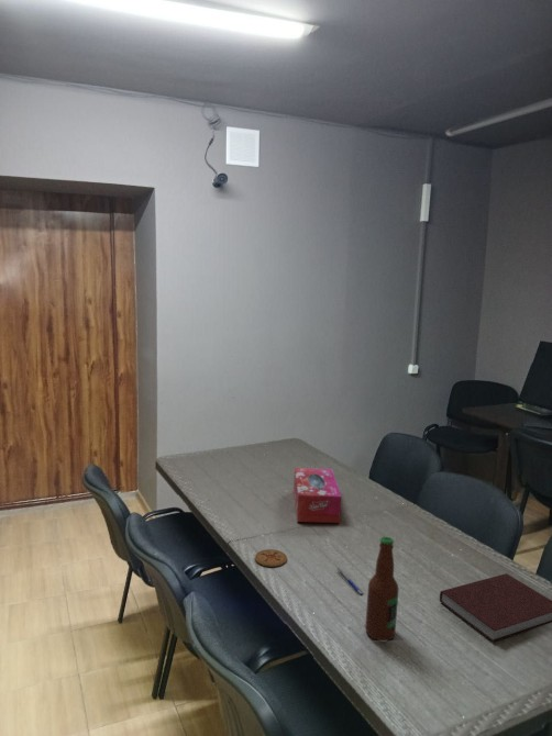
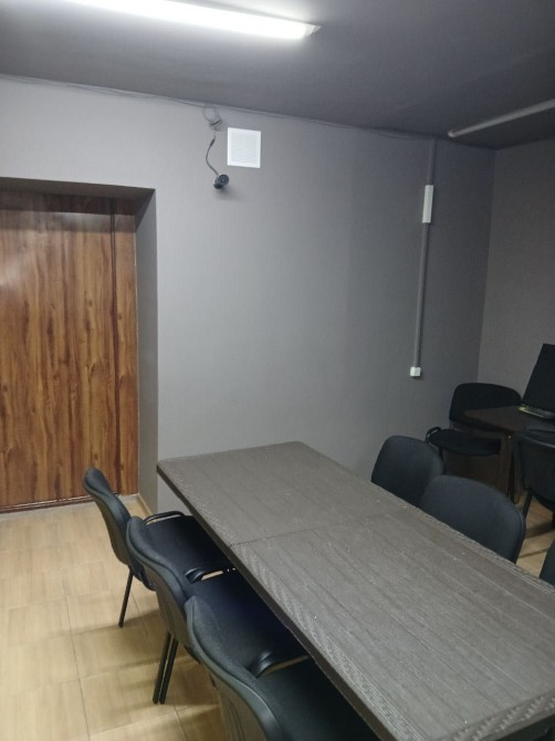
- tissue box (316, 493)
- notebook (500, 604)
- pen (349, 580)
- bottle (383, 587)
- coaster (271, 557)
